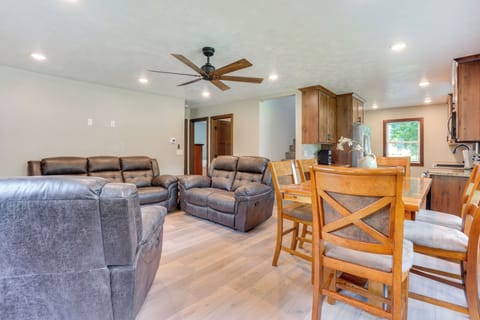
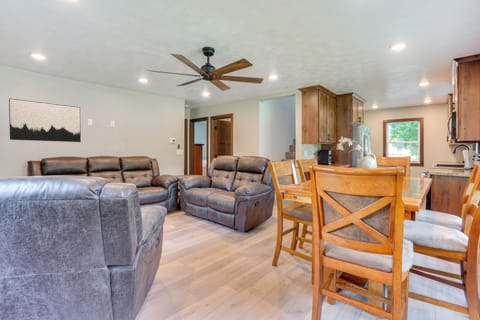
+ wall art (47, 122)
